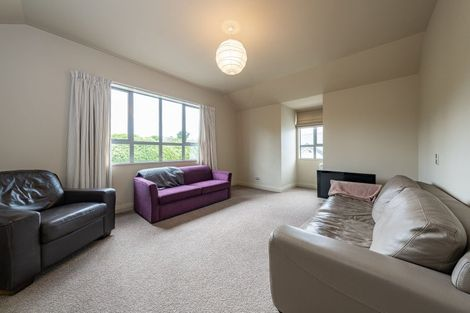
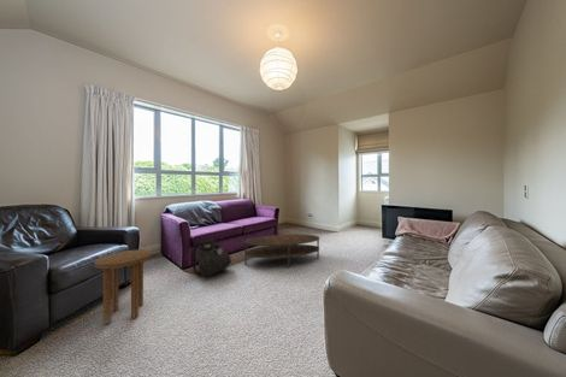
+ coffee table (283, 249)
+ backpack (210, 255)
+ side table (117, 284)
